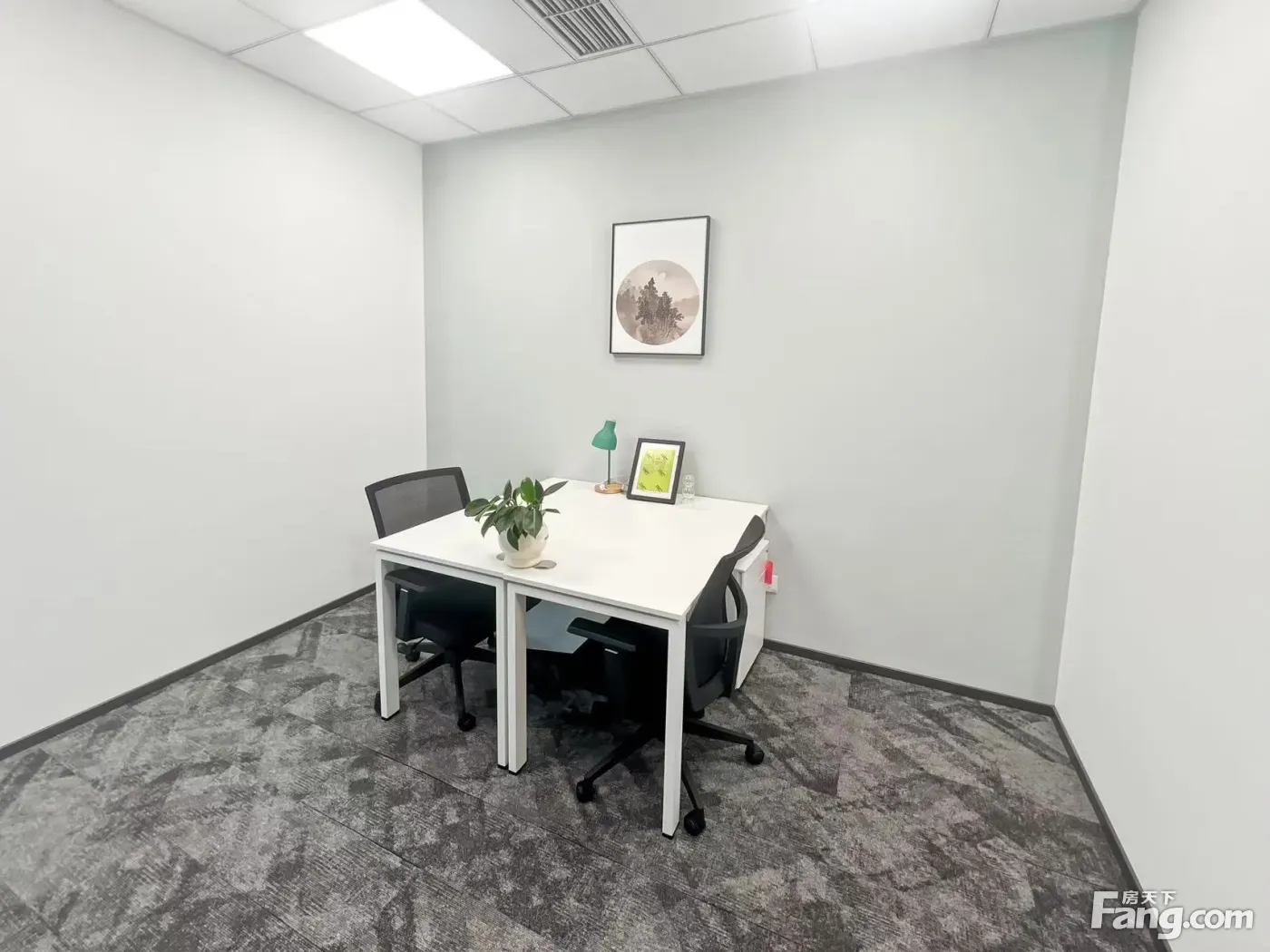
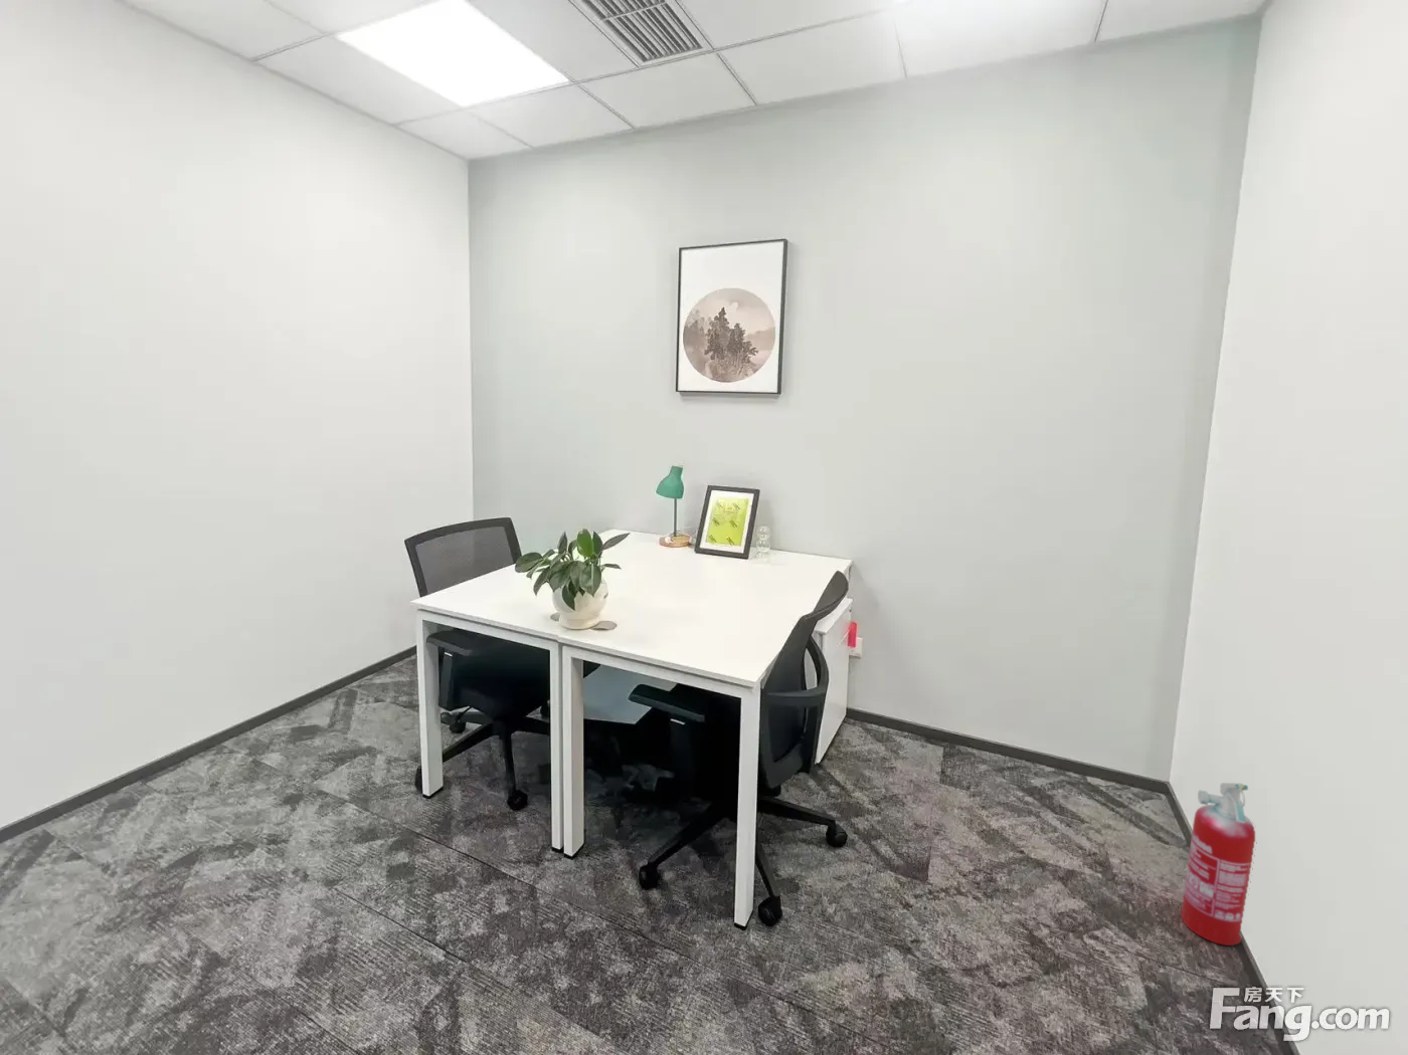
+ fire extinguisher (1224, 856)
